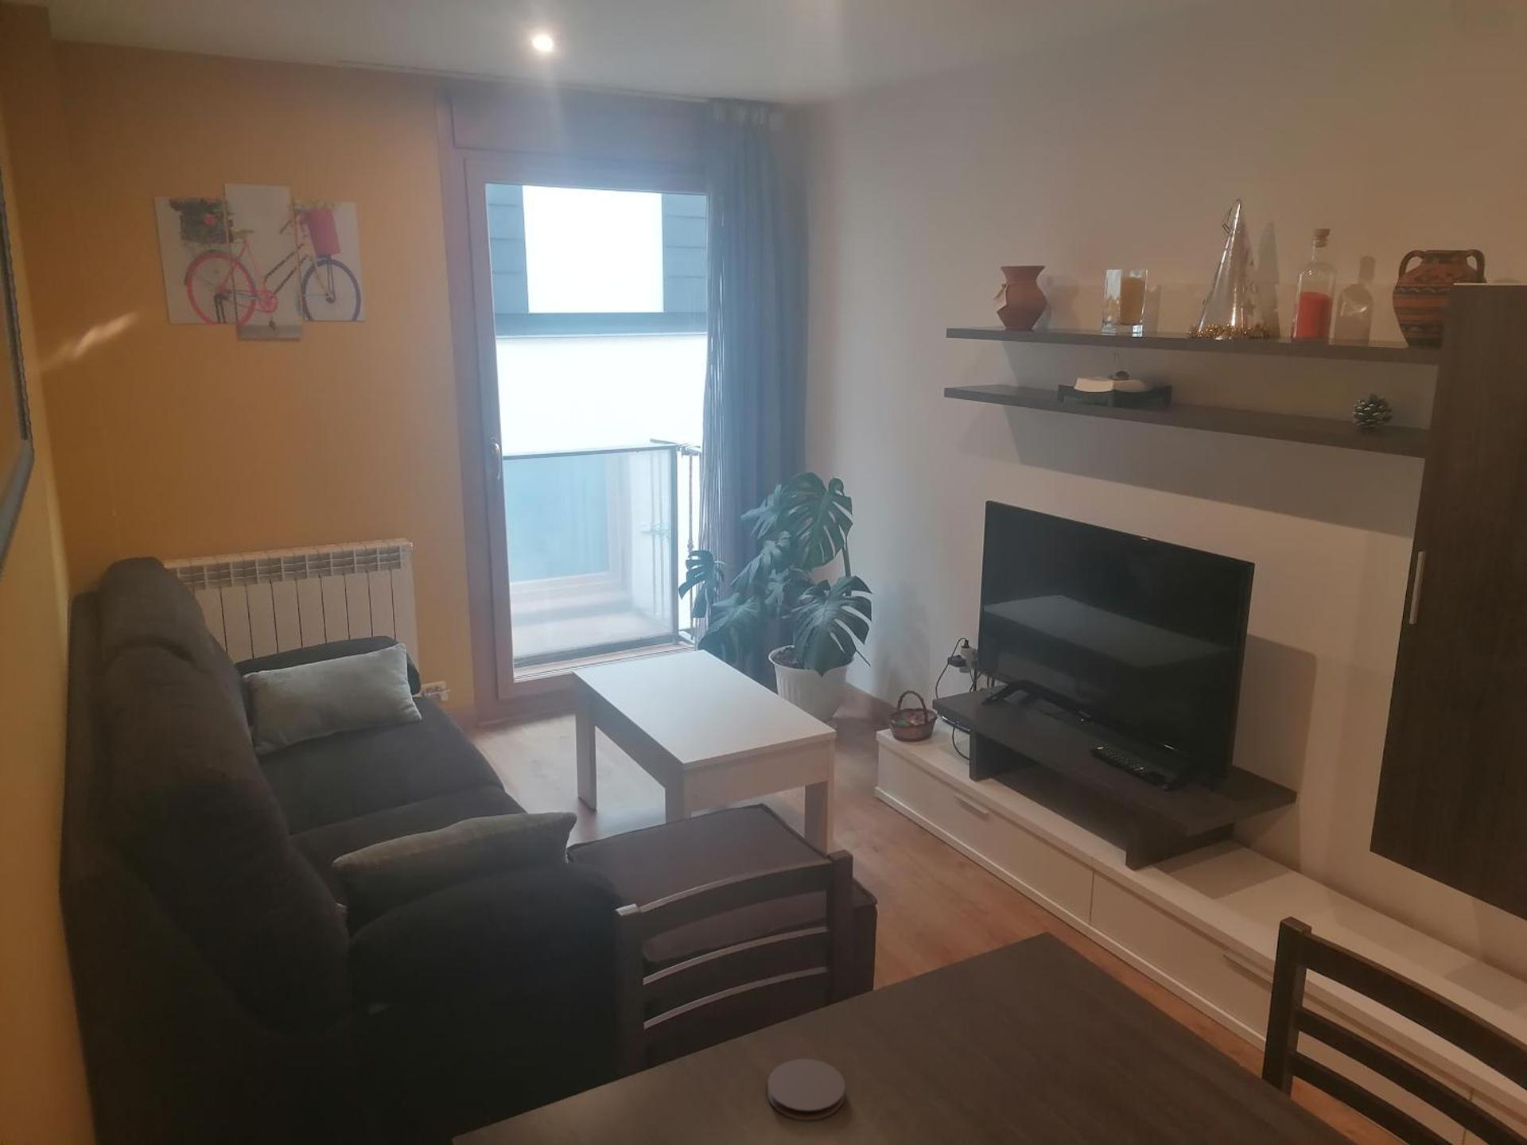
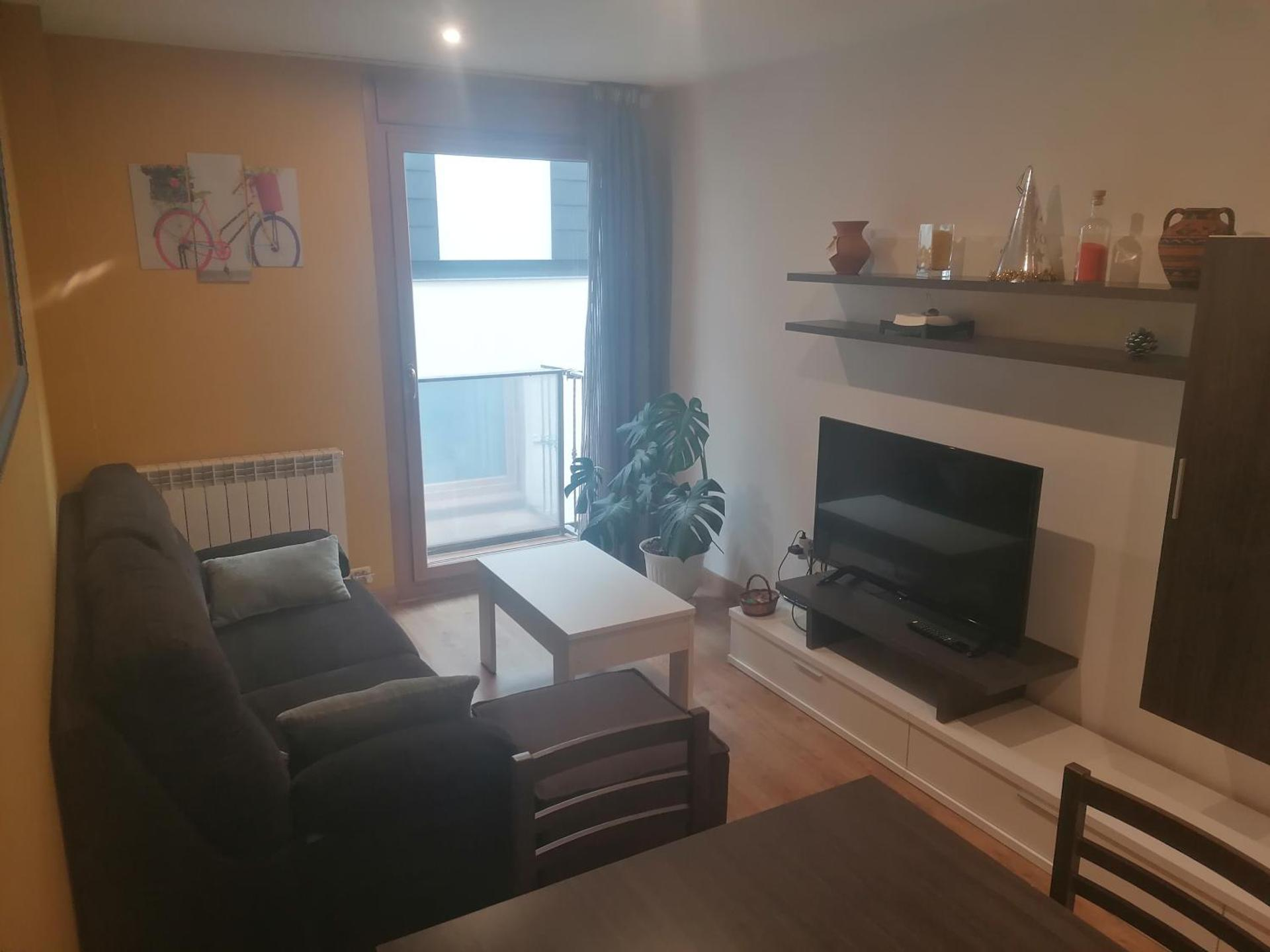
- coaster (806, 1087)
